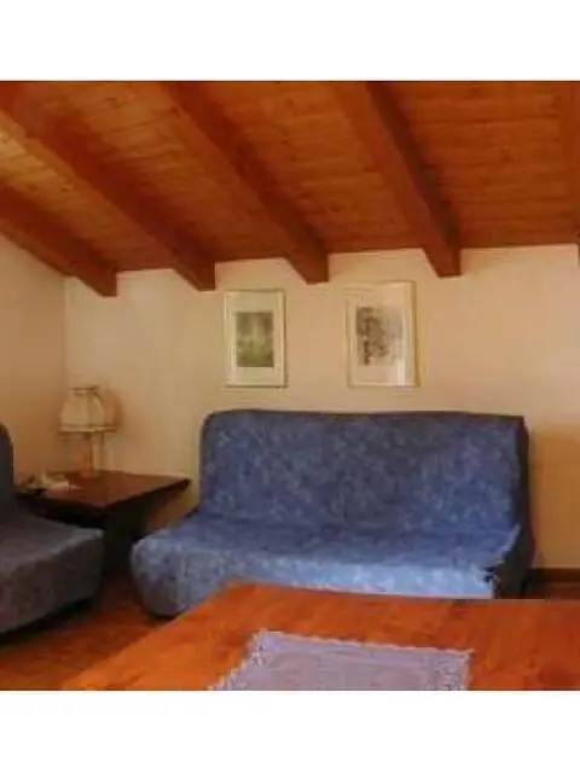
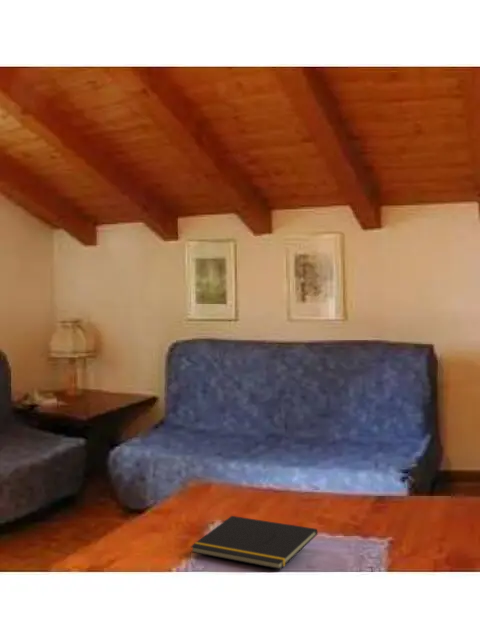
+ notepad (254, 540)
